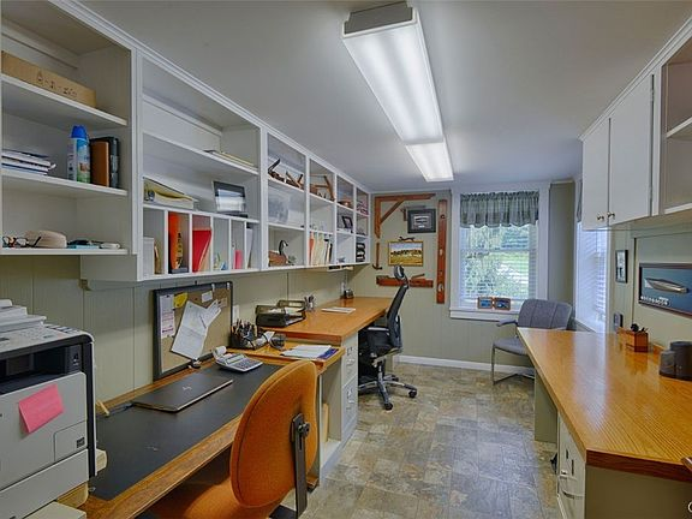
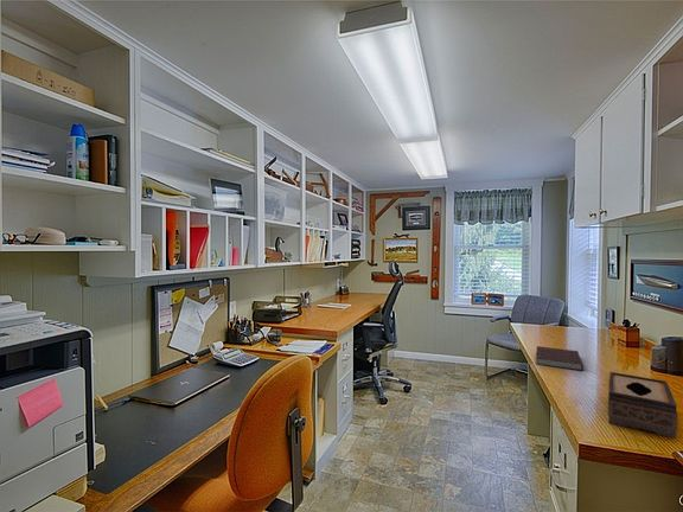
+ notebook (557, 357)
+ tissue box (638, 401)
